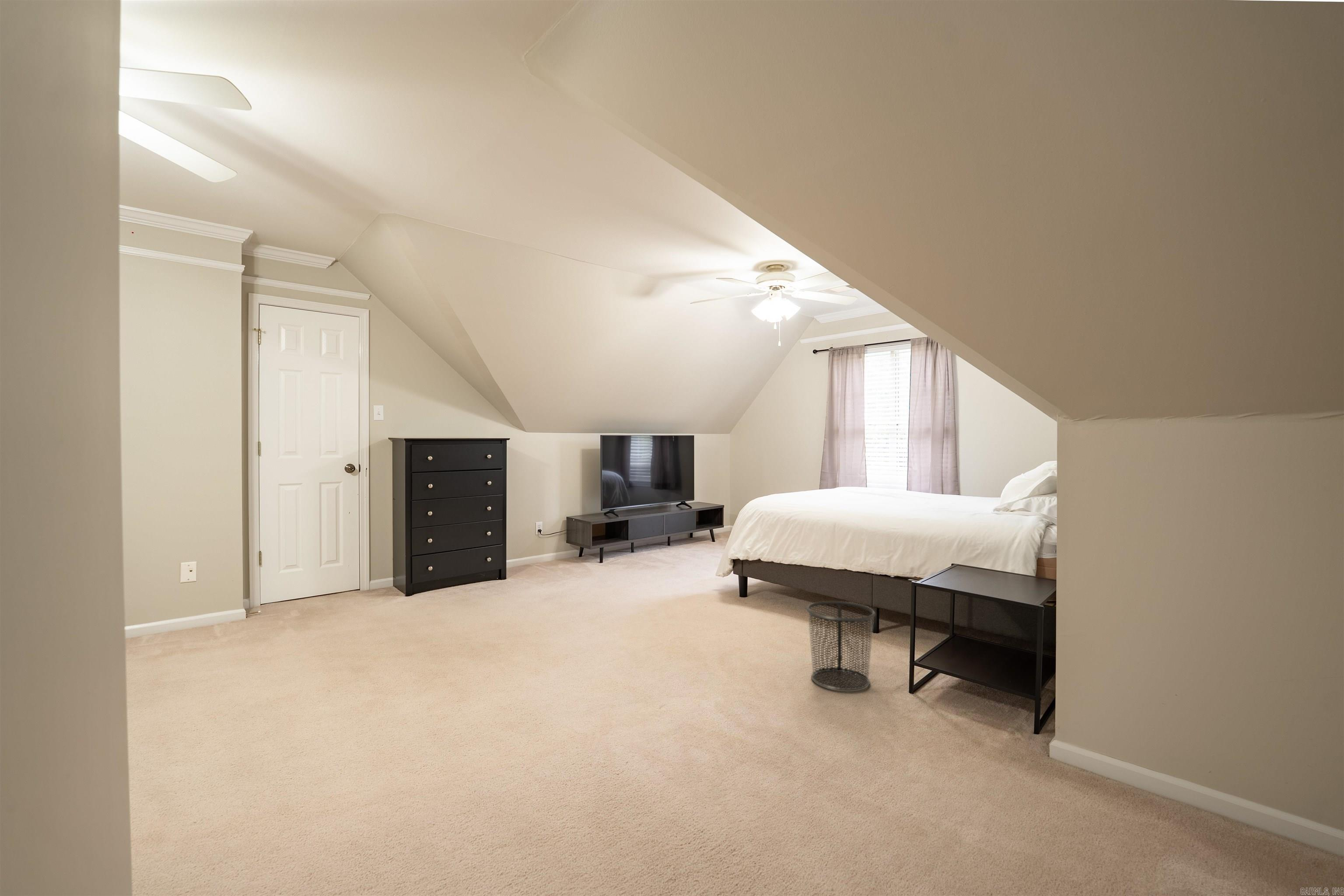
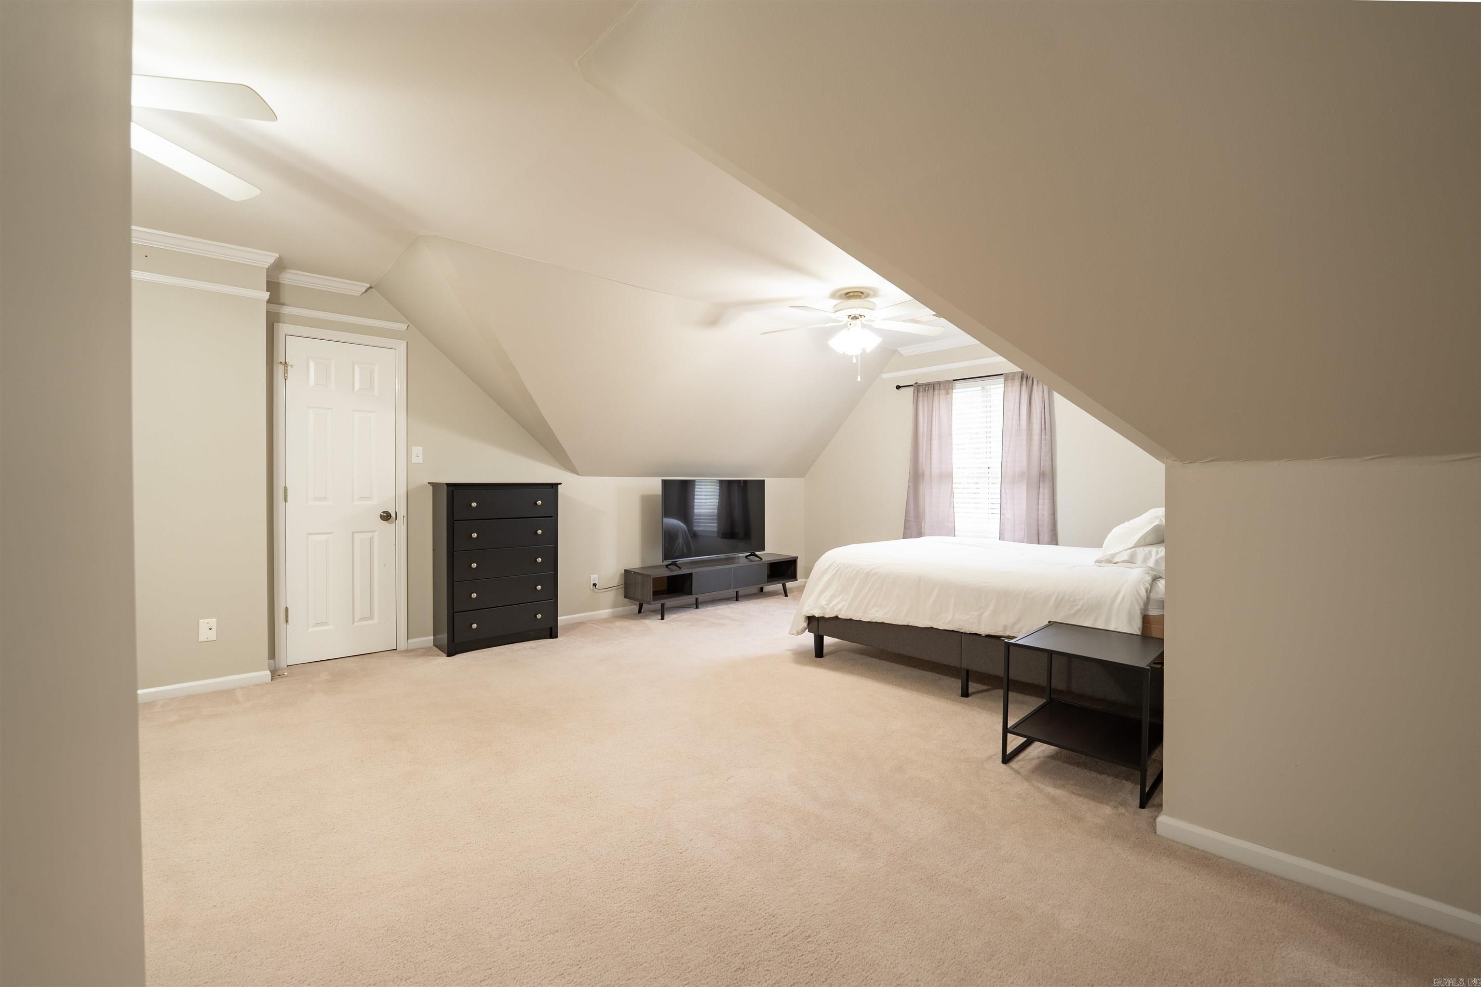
- waste bin (840, 645)
